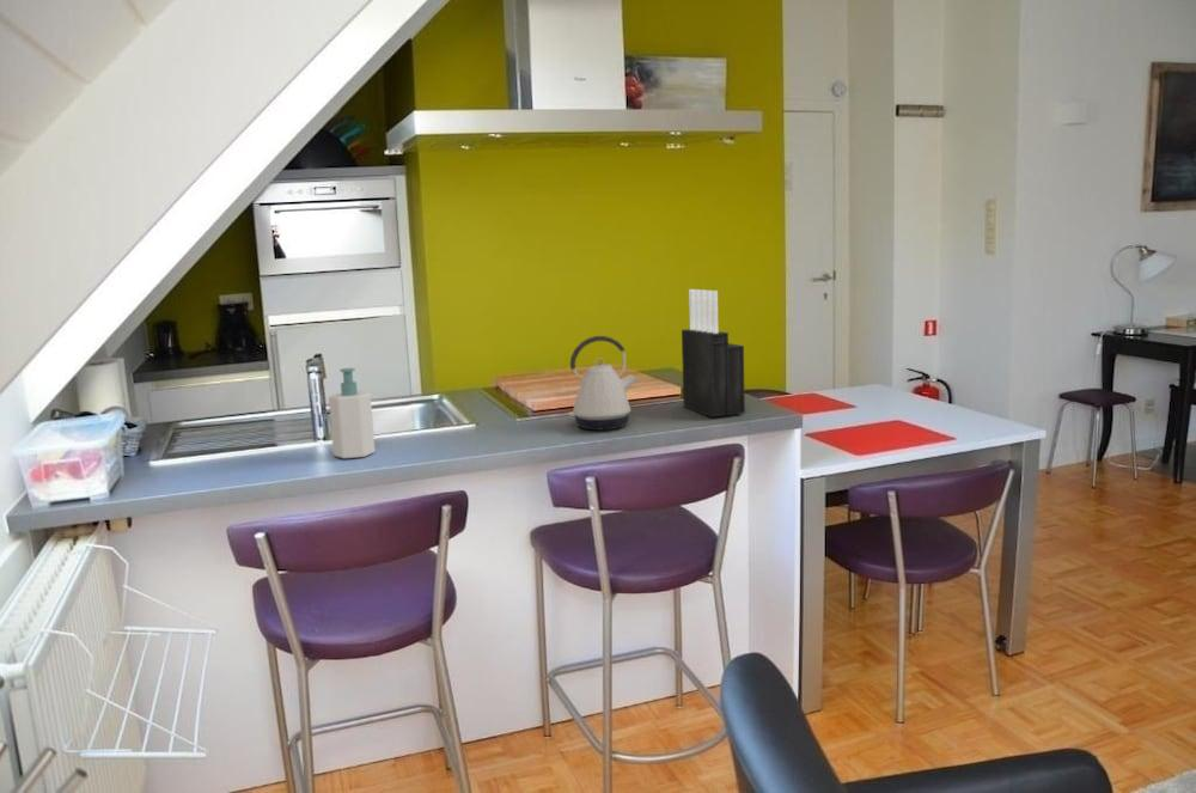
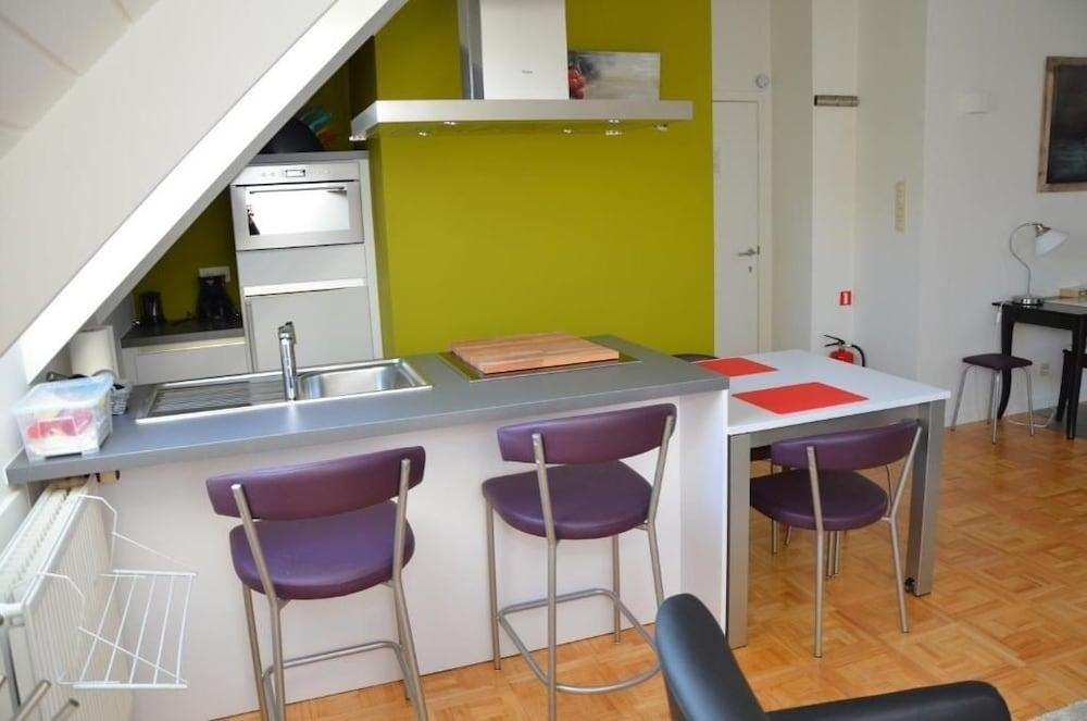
- soap bottle (350, 411)
- kettle (602, 380)
- knife block (715, 349)
